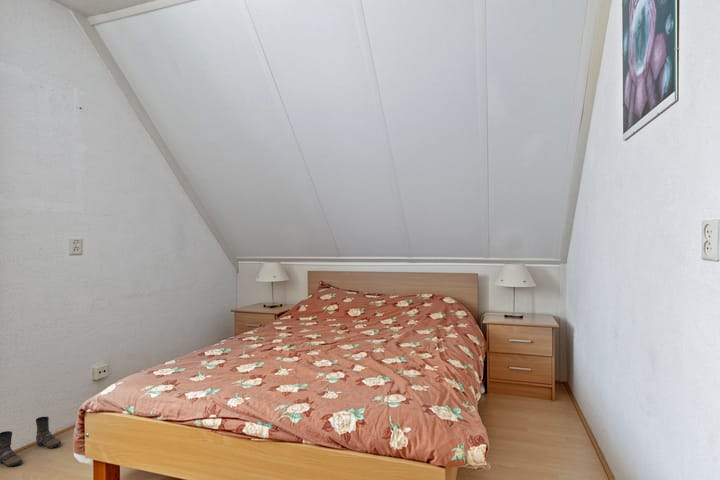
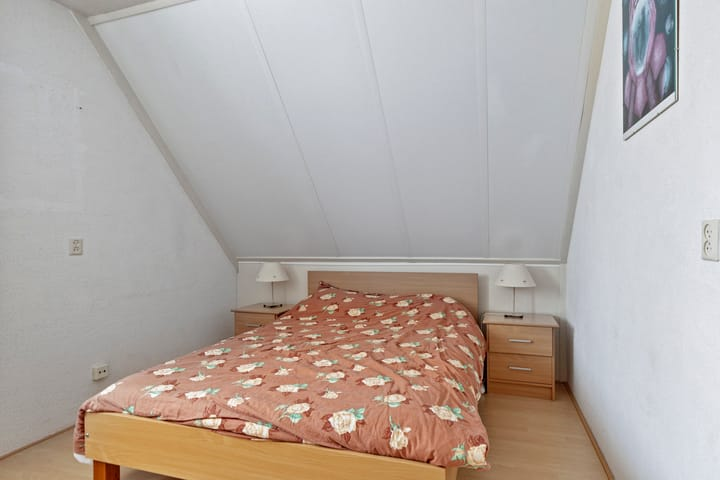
- boots (36, 440)
